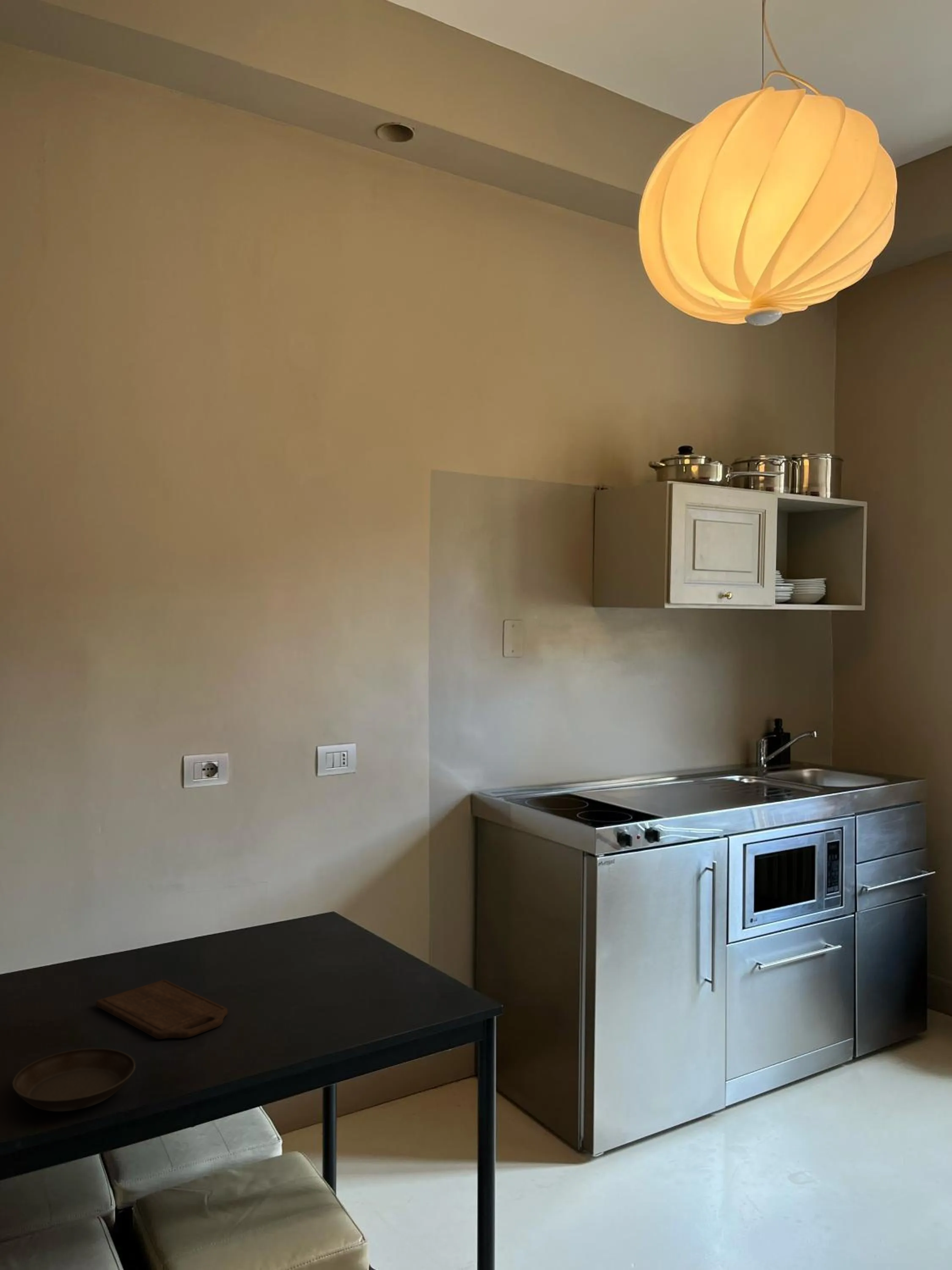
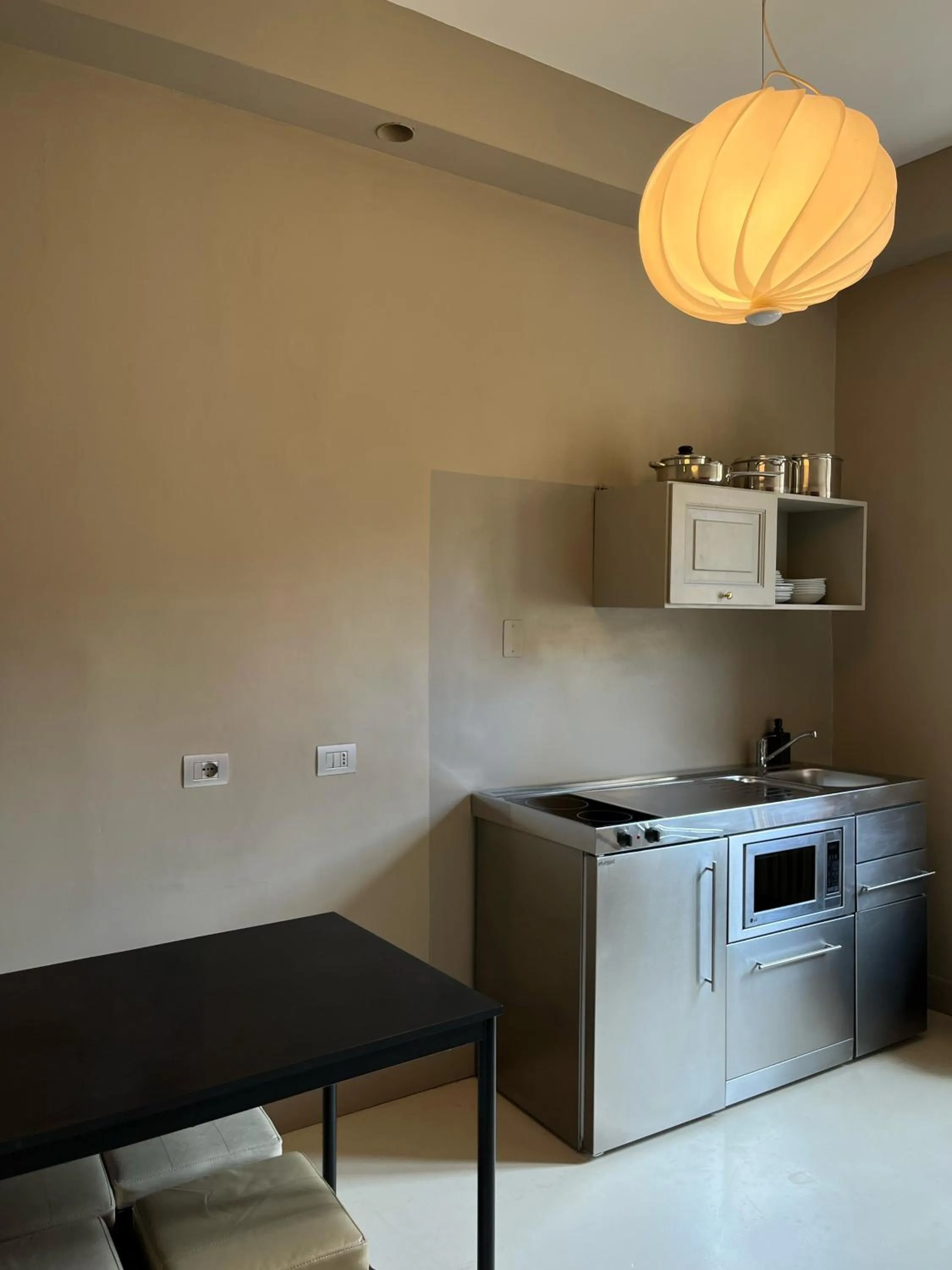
- saucer (75, 1082)
- cutting board (166, 1010)
